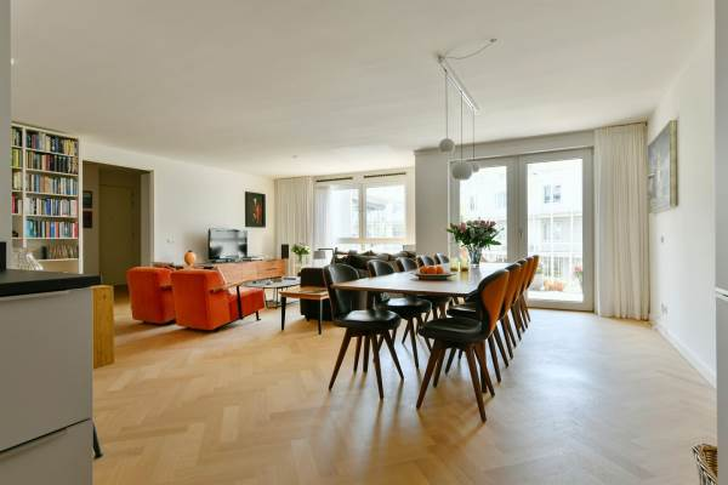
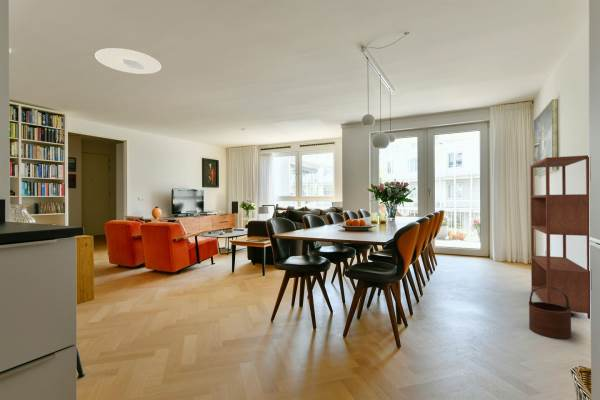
+ bookshelf (556, 232)
+ ceiling light (129, 59)
+ wooden bucket (549, 309)
